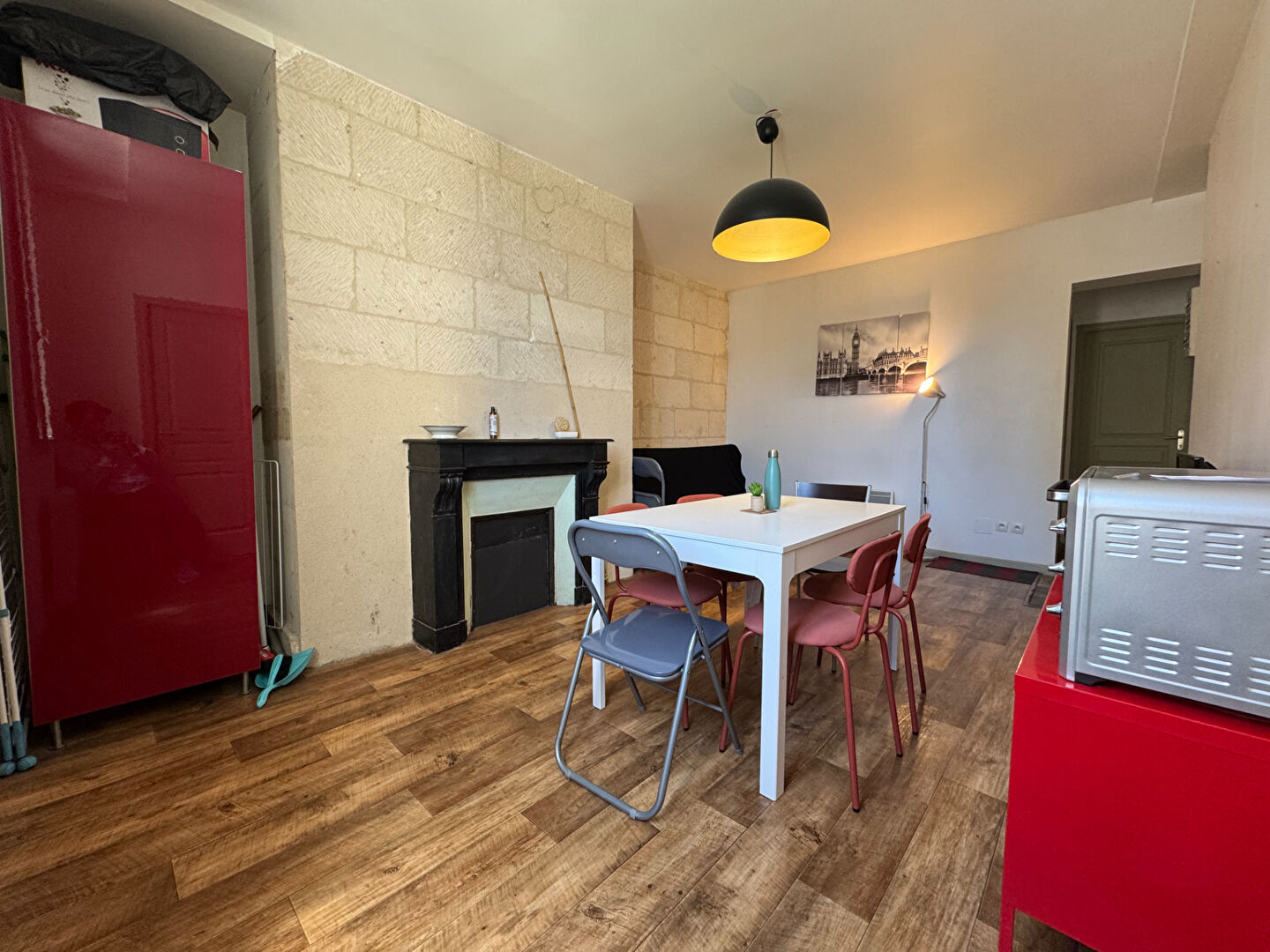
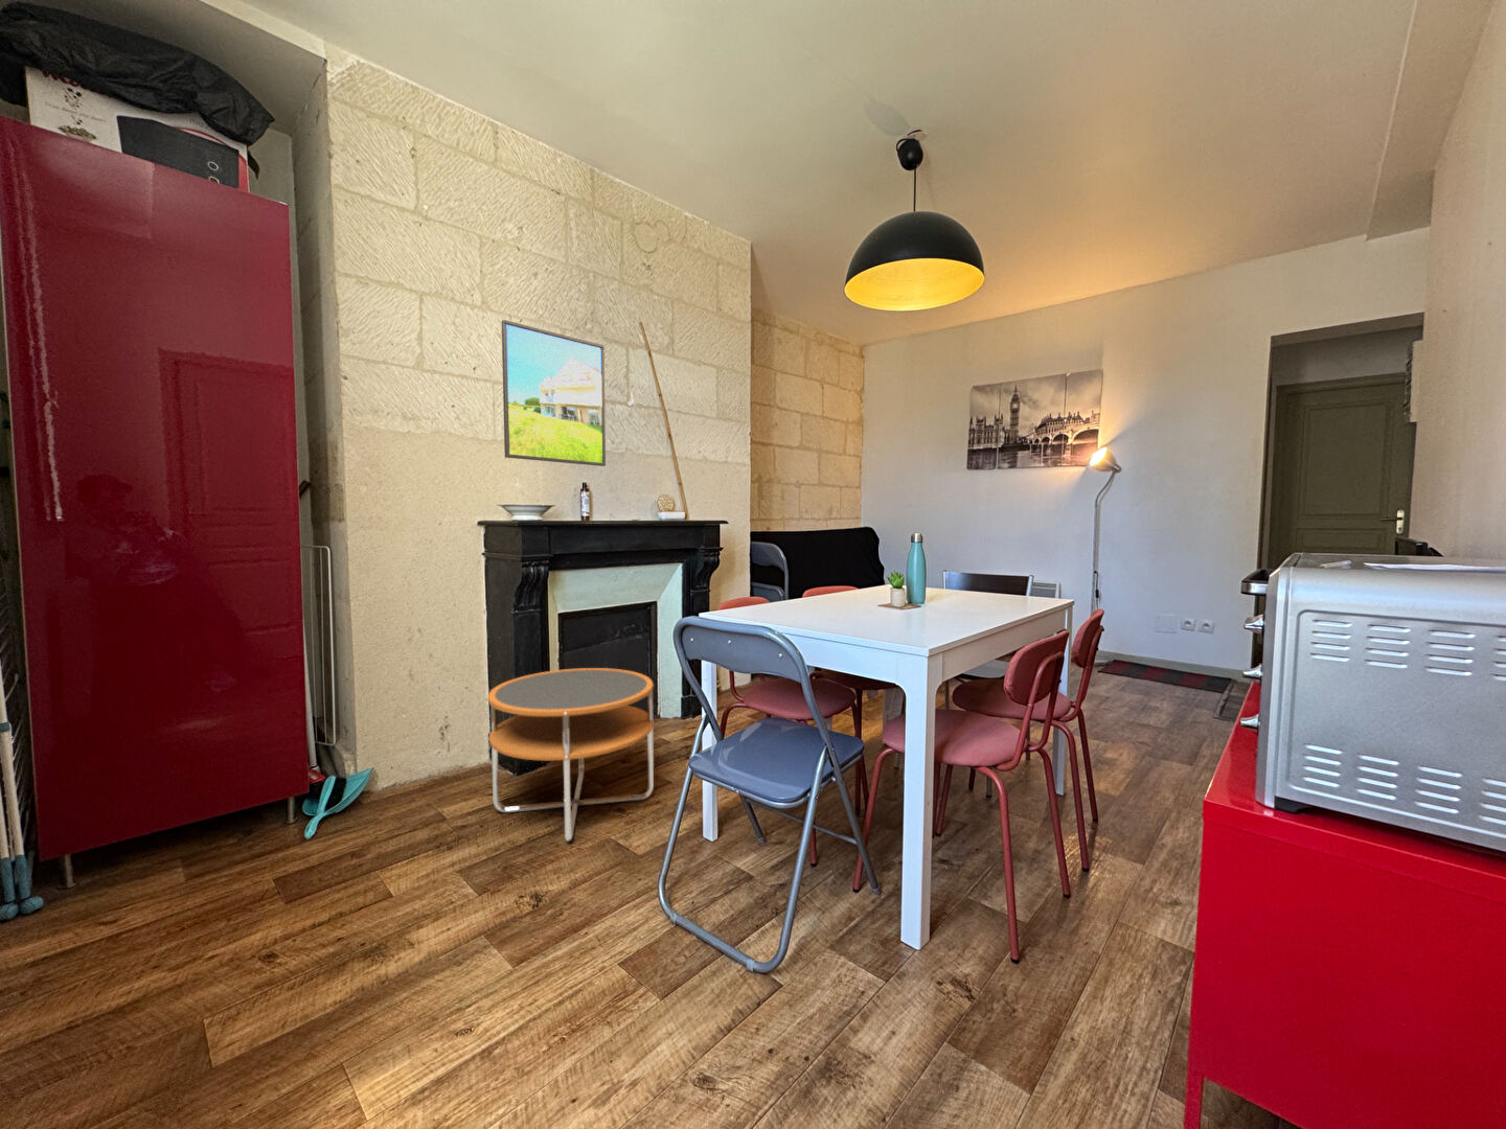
+ side table (574, 746)
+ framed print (556, 398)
